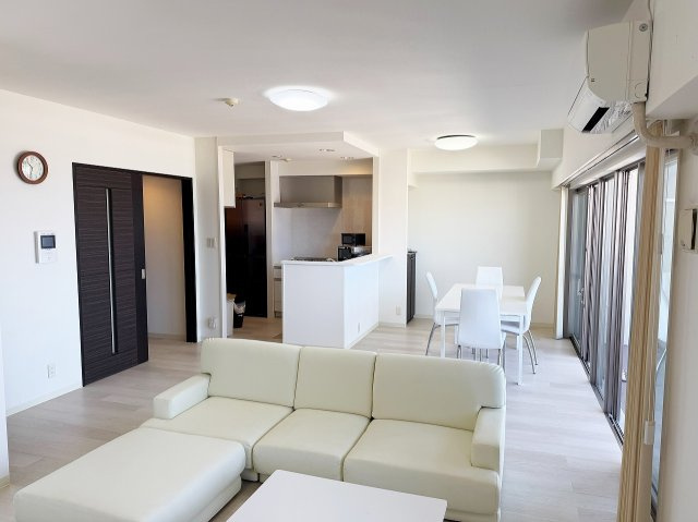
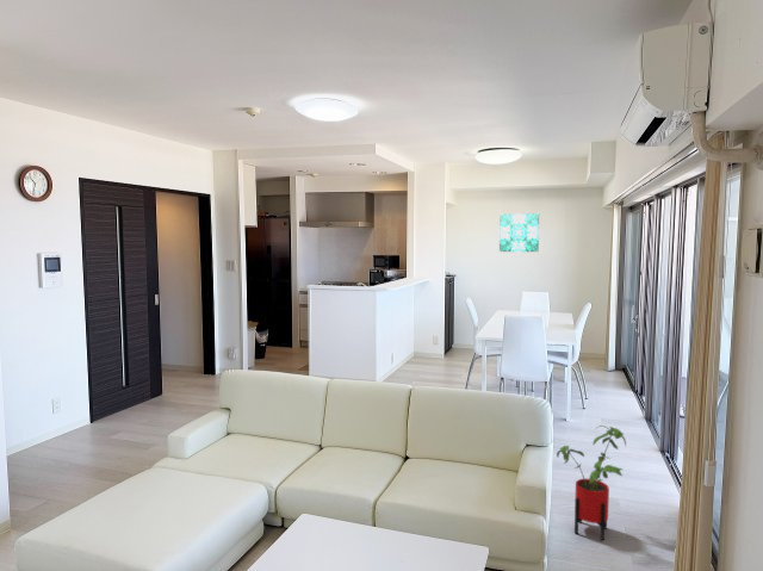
+ house plant (596, 478)
+ wall art (519, 232)
